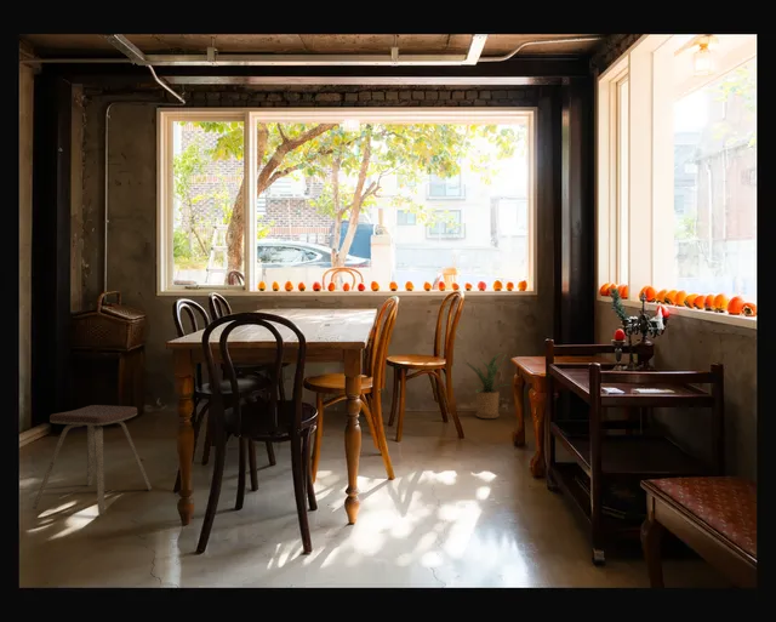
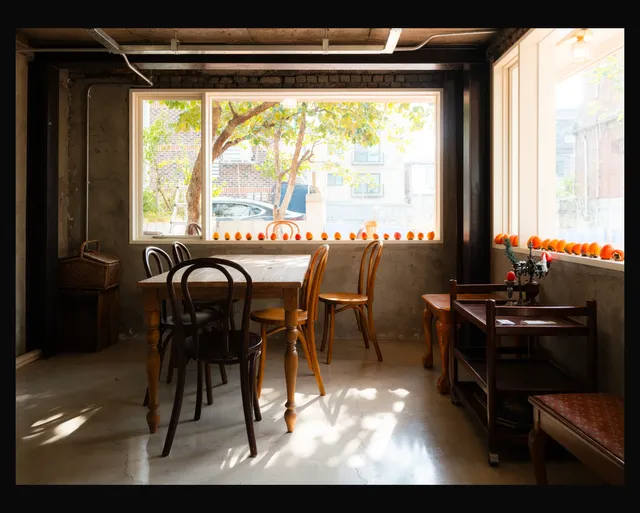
- house plant (485, 383)
- music stool (93, 455)
